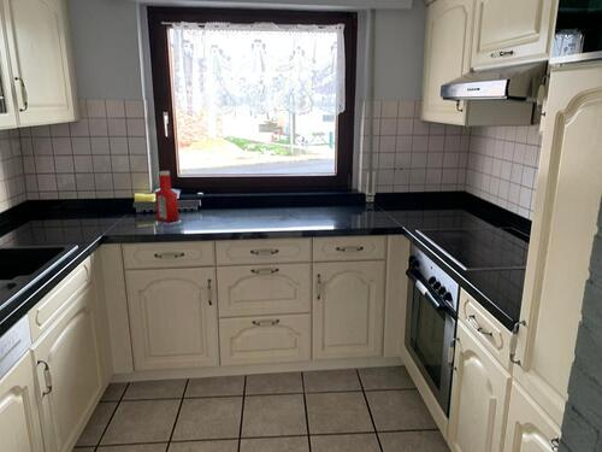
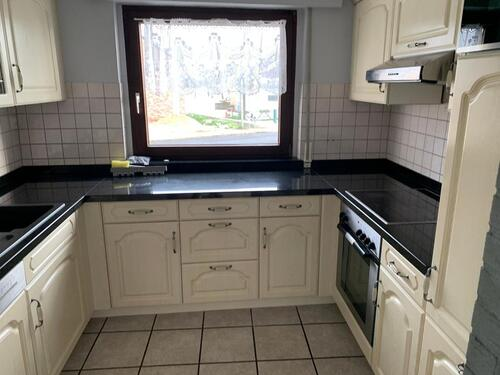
- soap bottle (166, 195)
